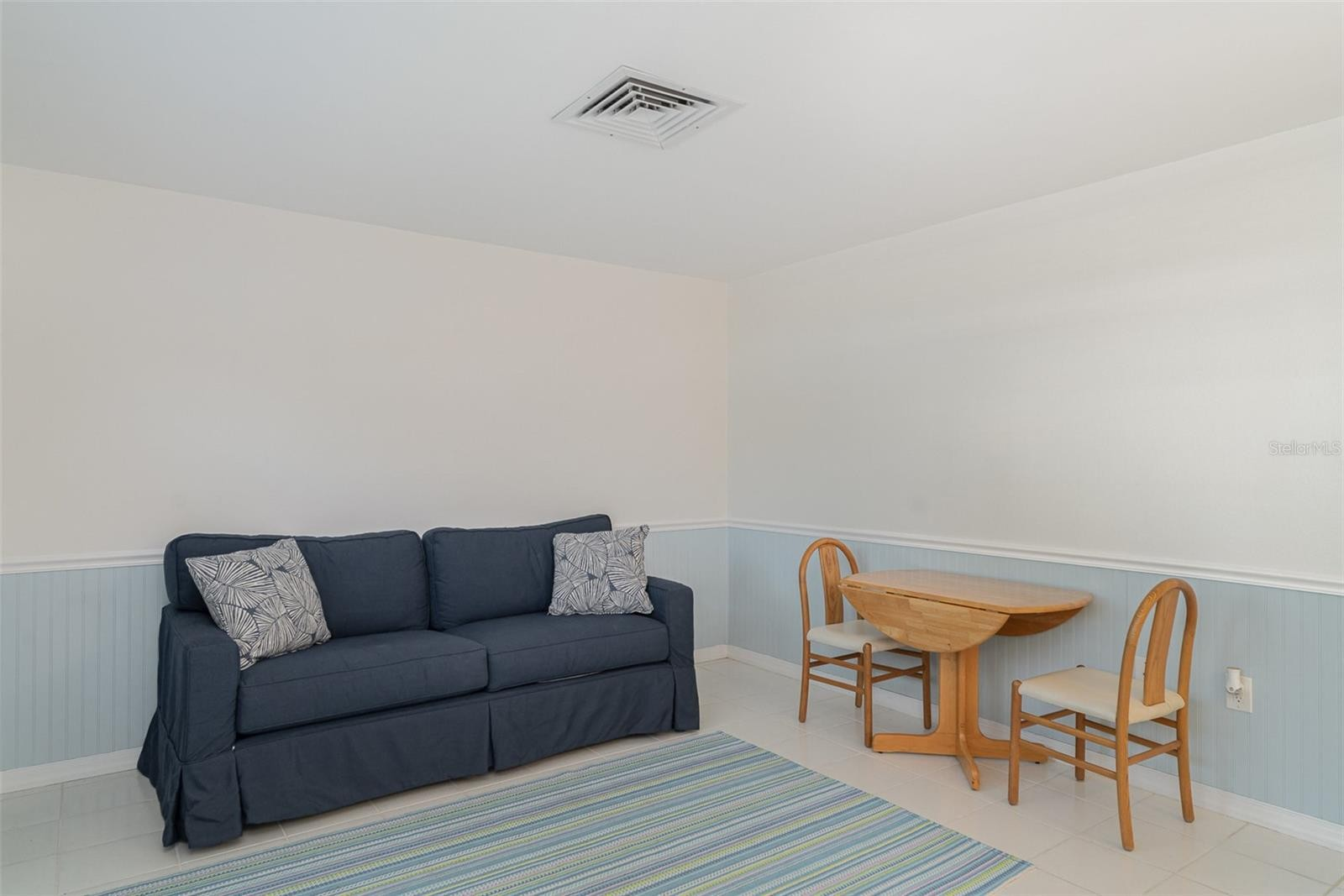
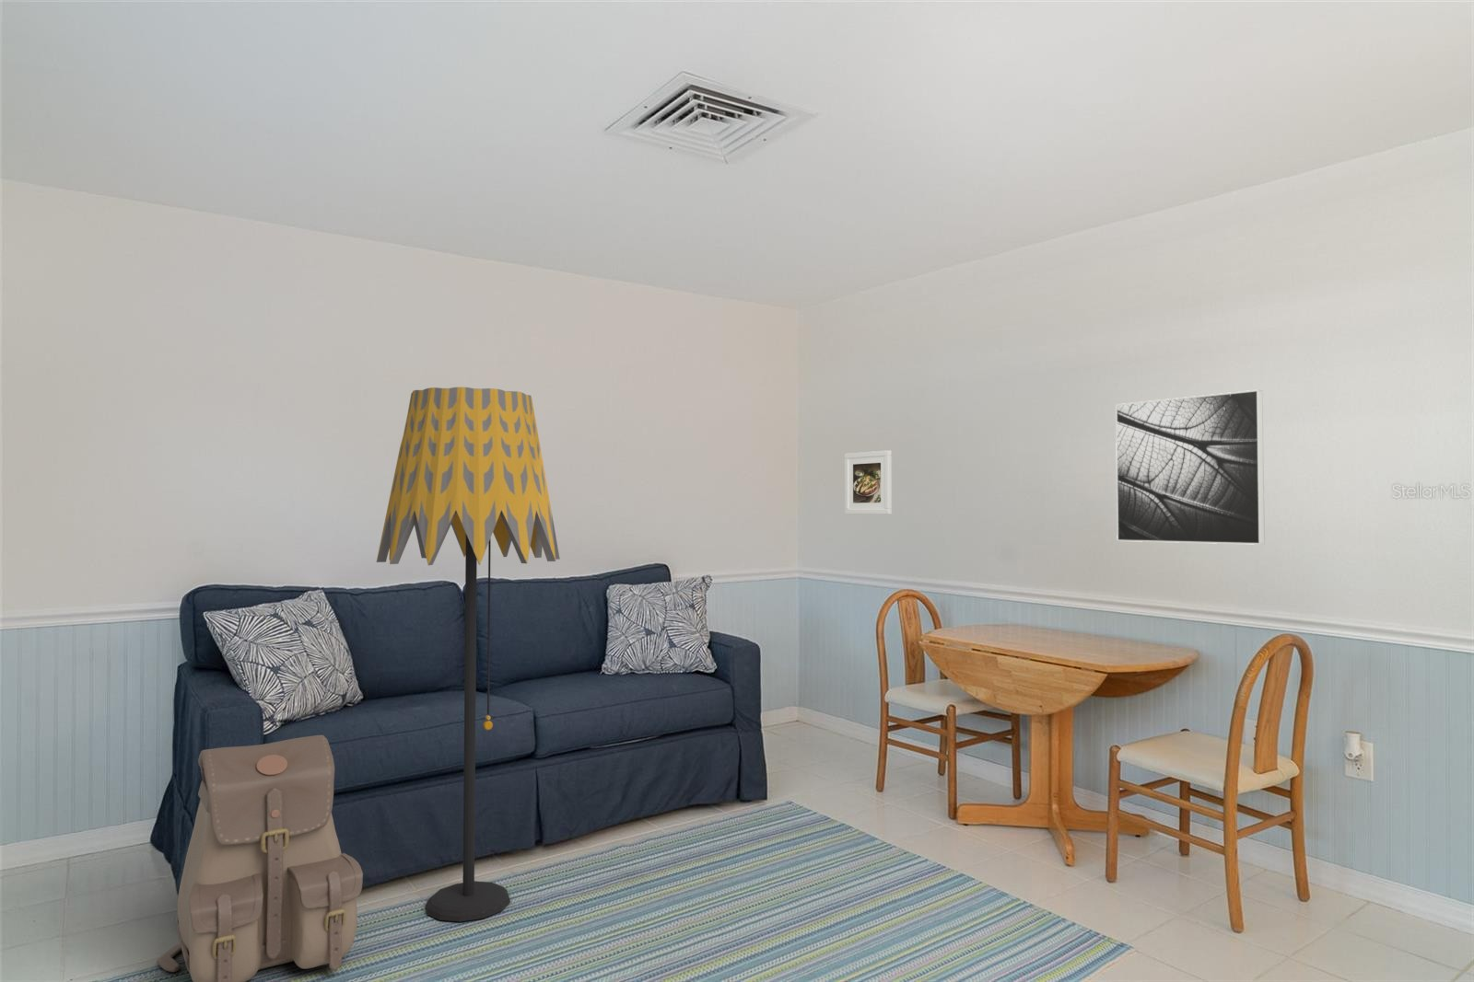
+ floor lamp (469, 647)
+ backpack (263, 850)
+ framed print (1184, 469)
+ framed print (866, 482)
